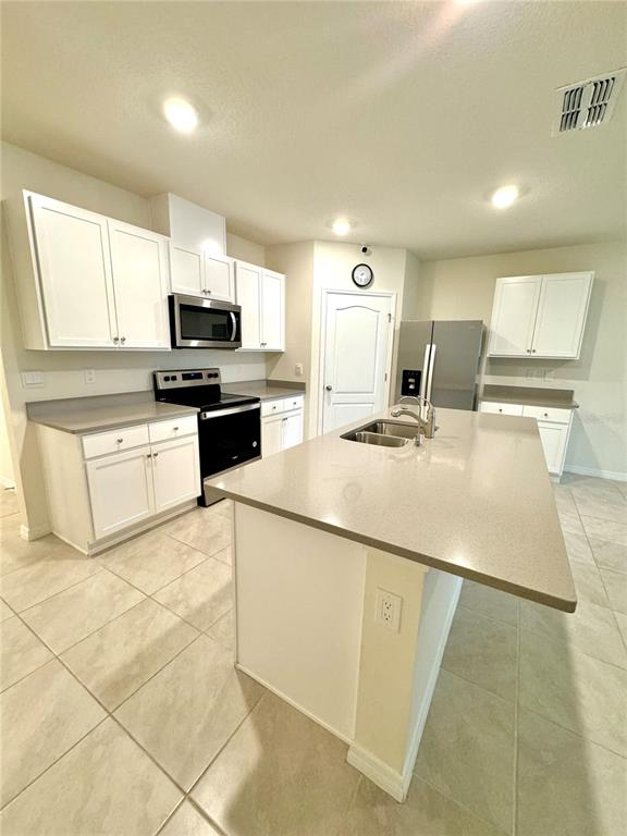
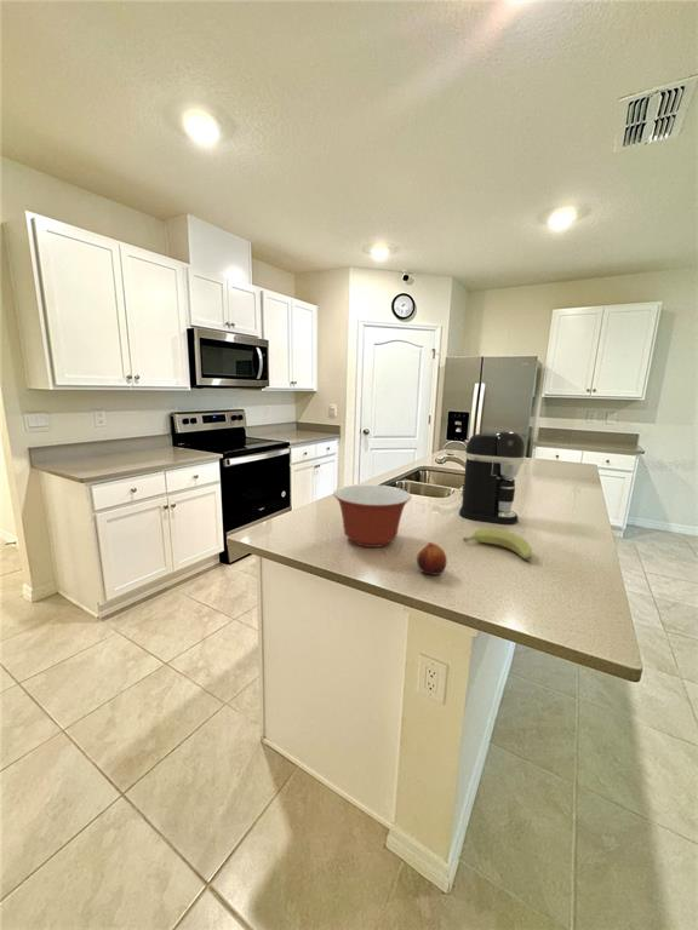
+ coffee maker (492, 473)
+ fruit (431, 558)
+ banana (496, 540)
+ mixing bowl (371, 516)
